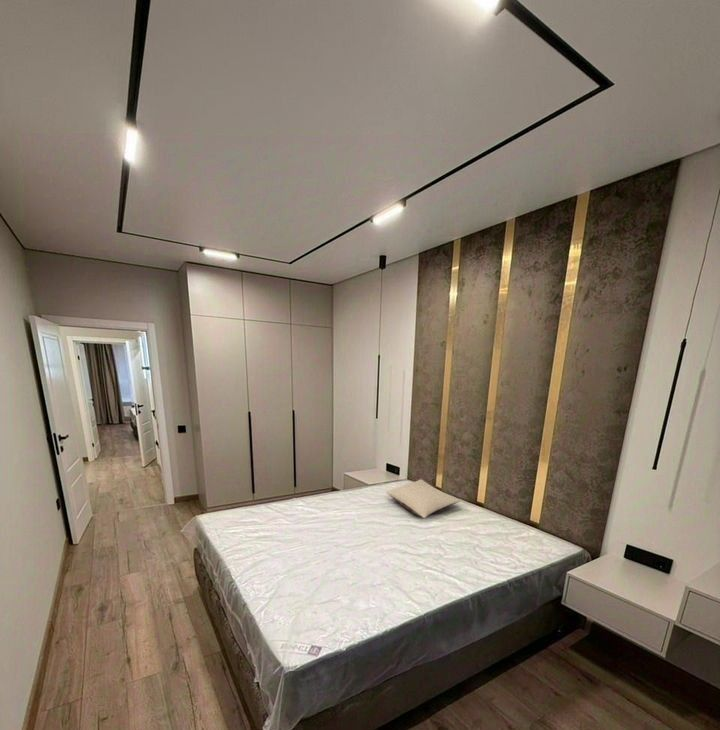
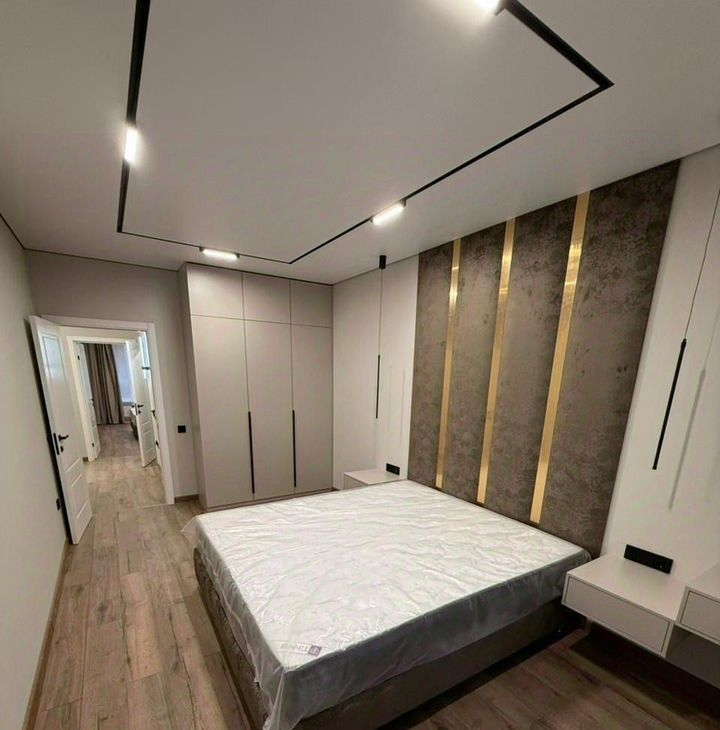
- pillow (422, 496)
